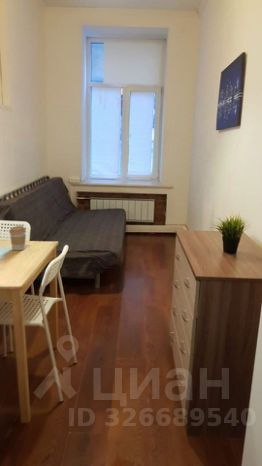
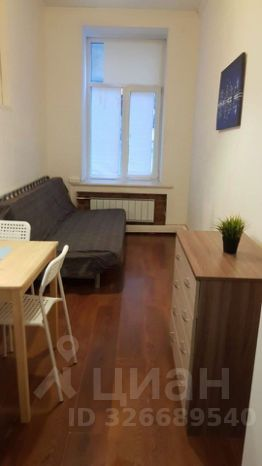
- coffee cup (18, 238)
